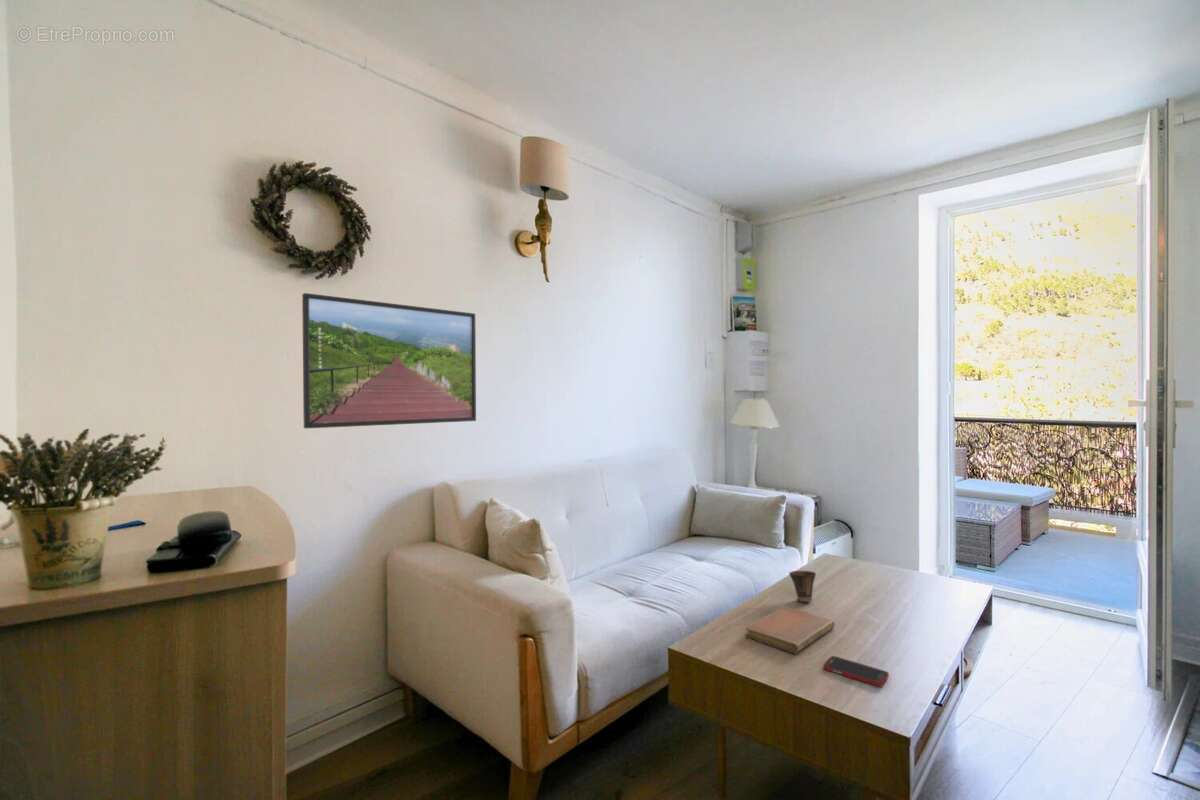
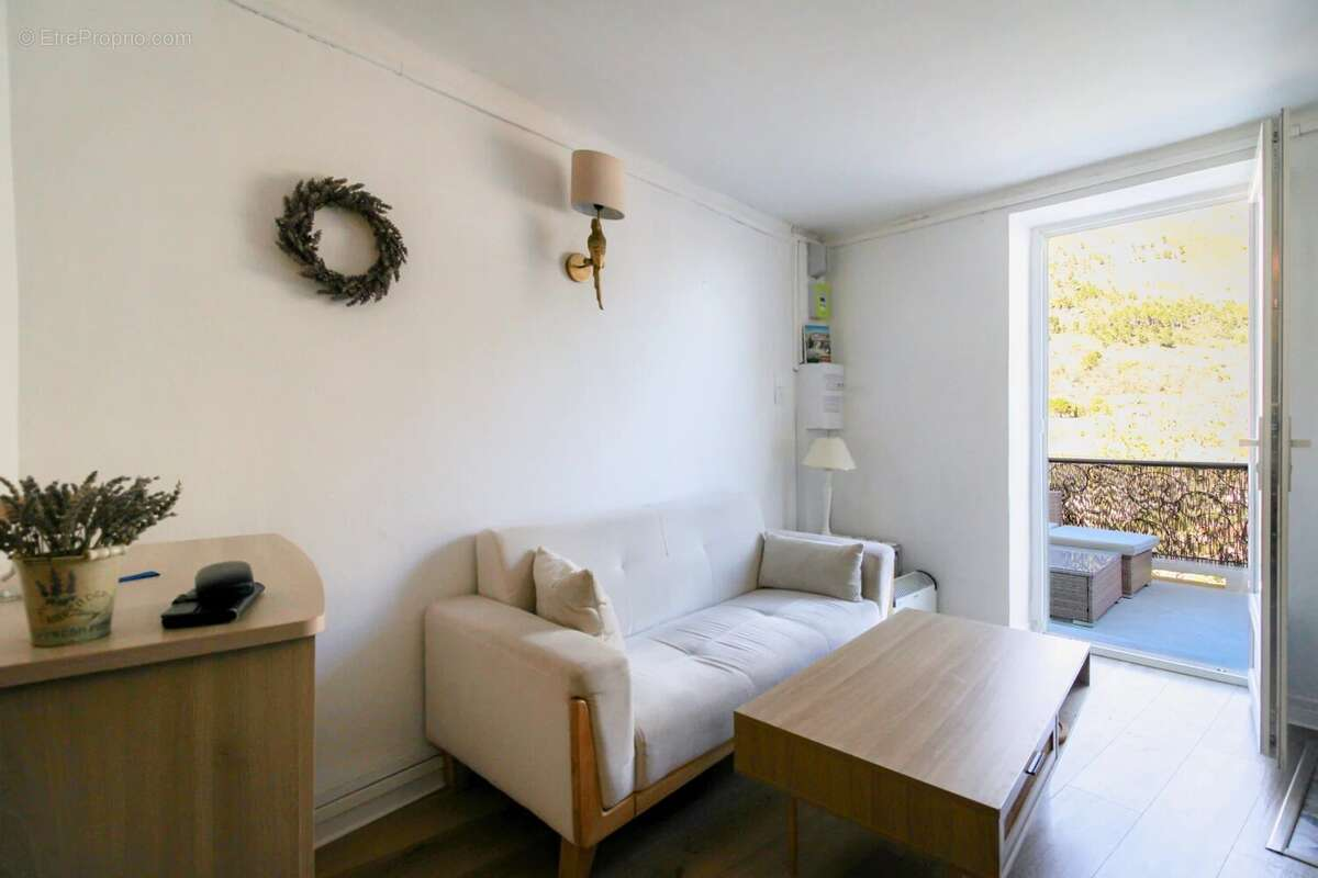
- cup (802, 585)
- notebook (790, 628)
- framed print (399, 364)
- cell phone (855, 670)
